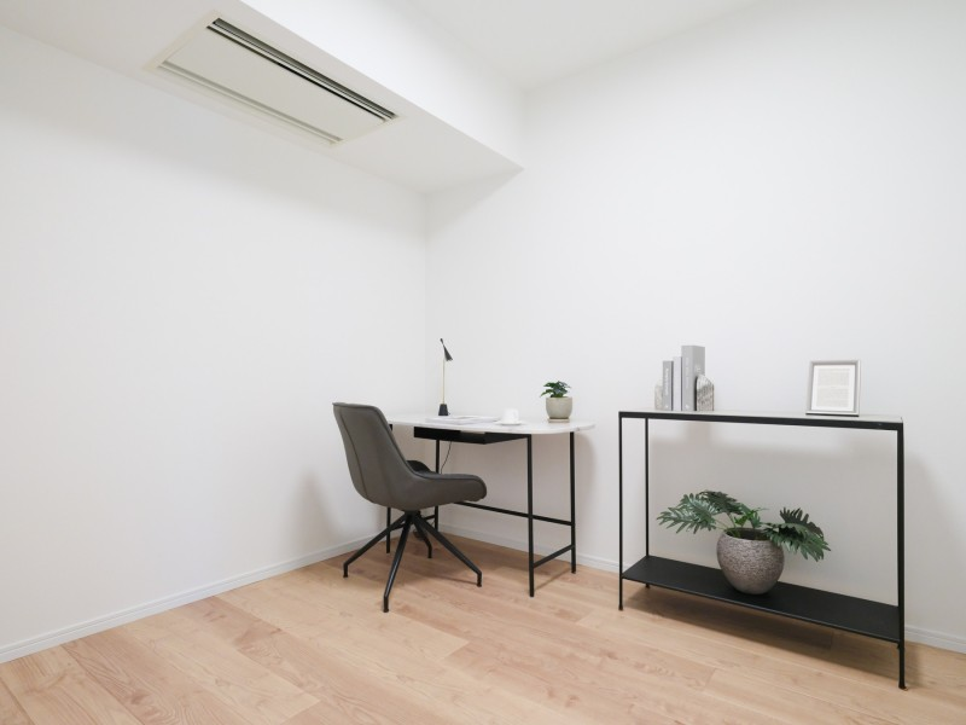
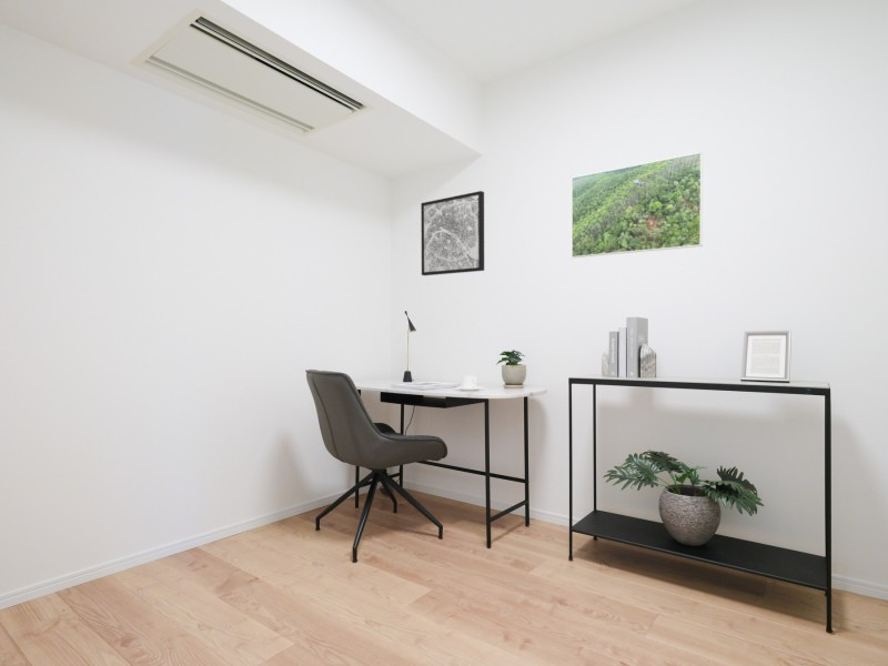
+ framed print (632, 209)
+ wall art (451, 235)
